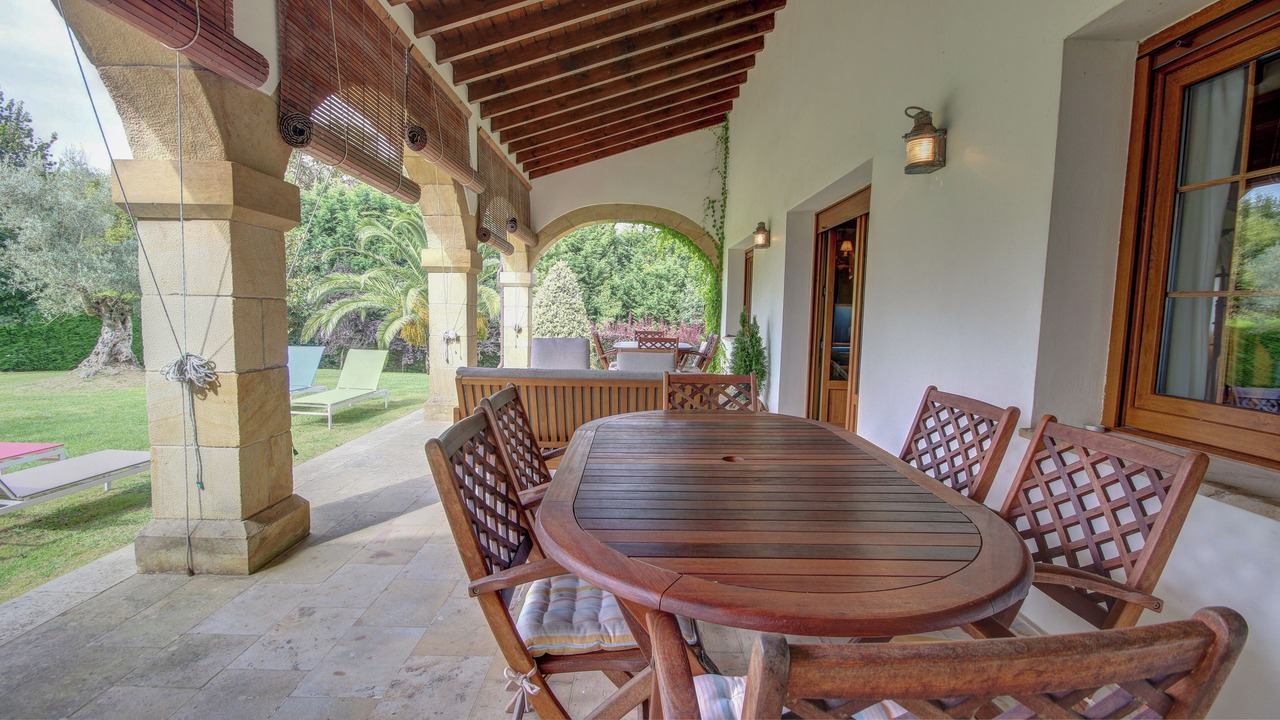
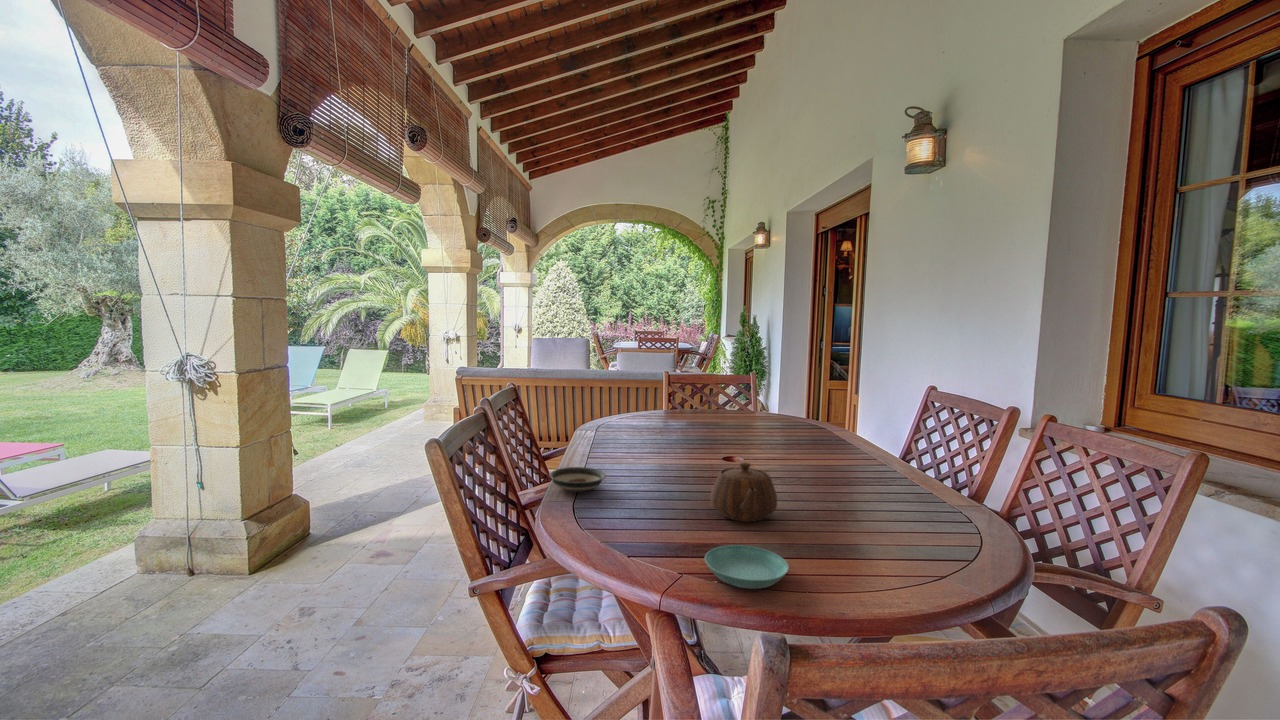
+ saucer (577, 481)
+ teapot (744, 489)
+ saucer (745, 568)
